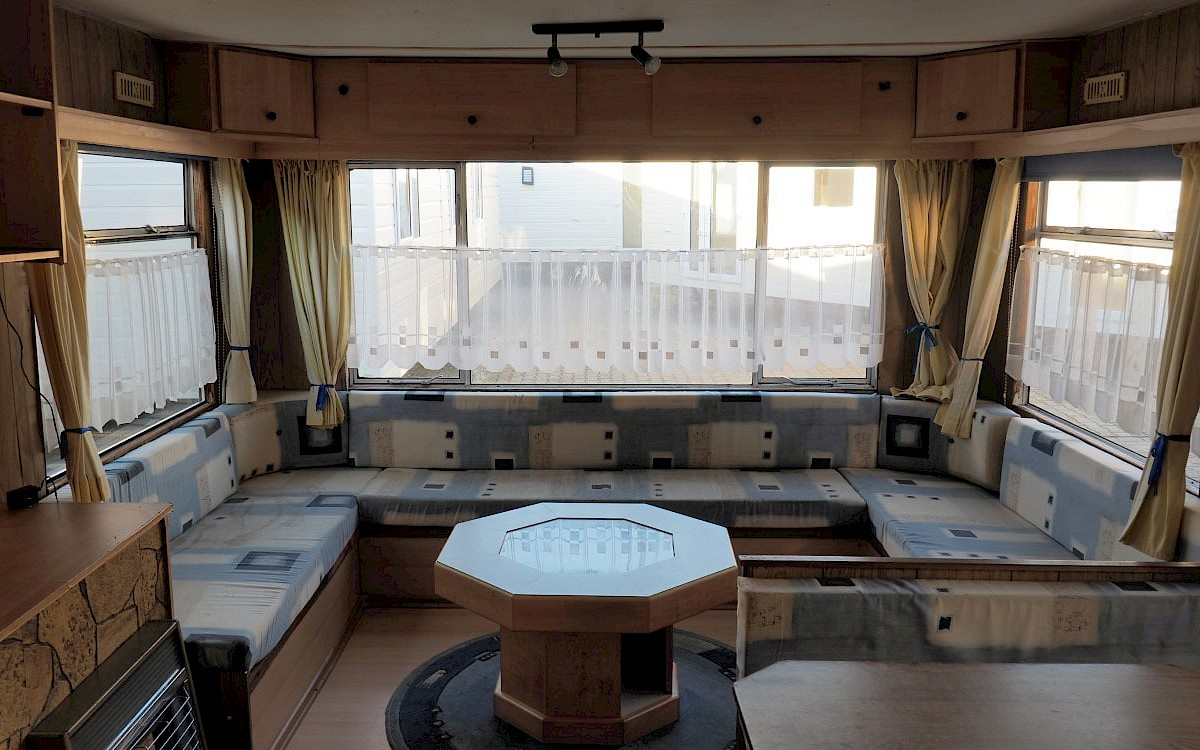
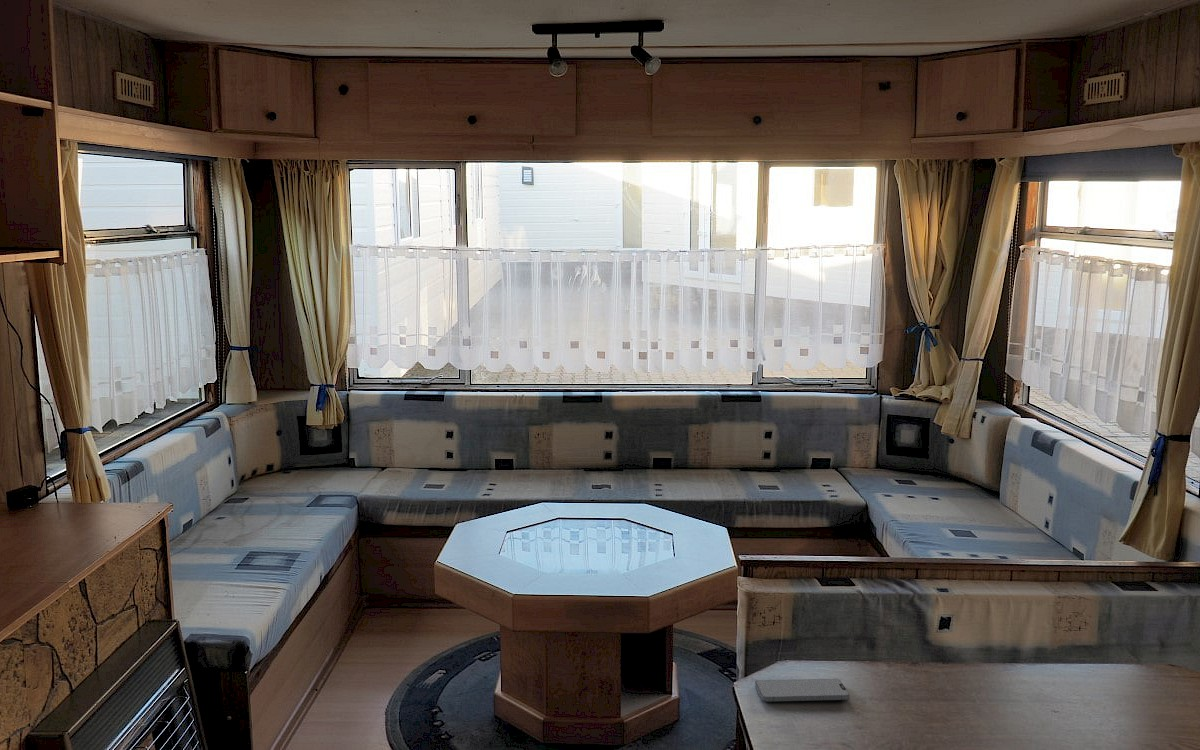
+ smartphone (801, 689)
